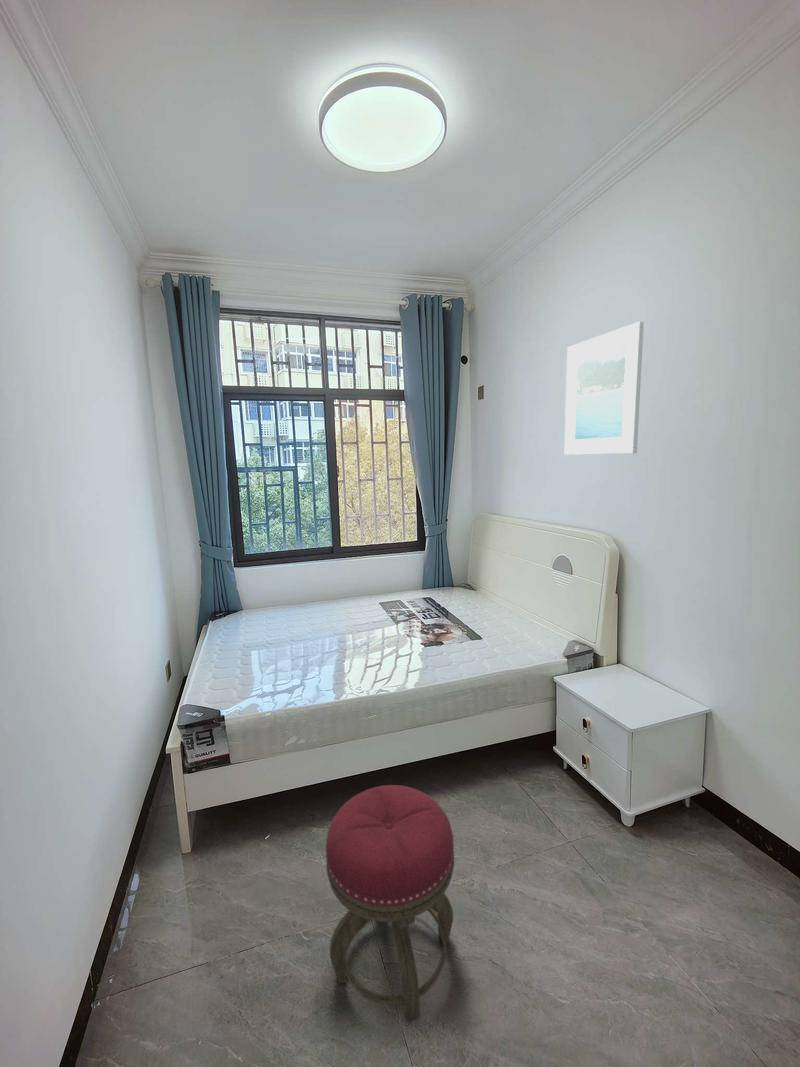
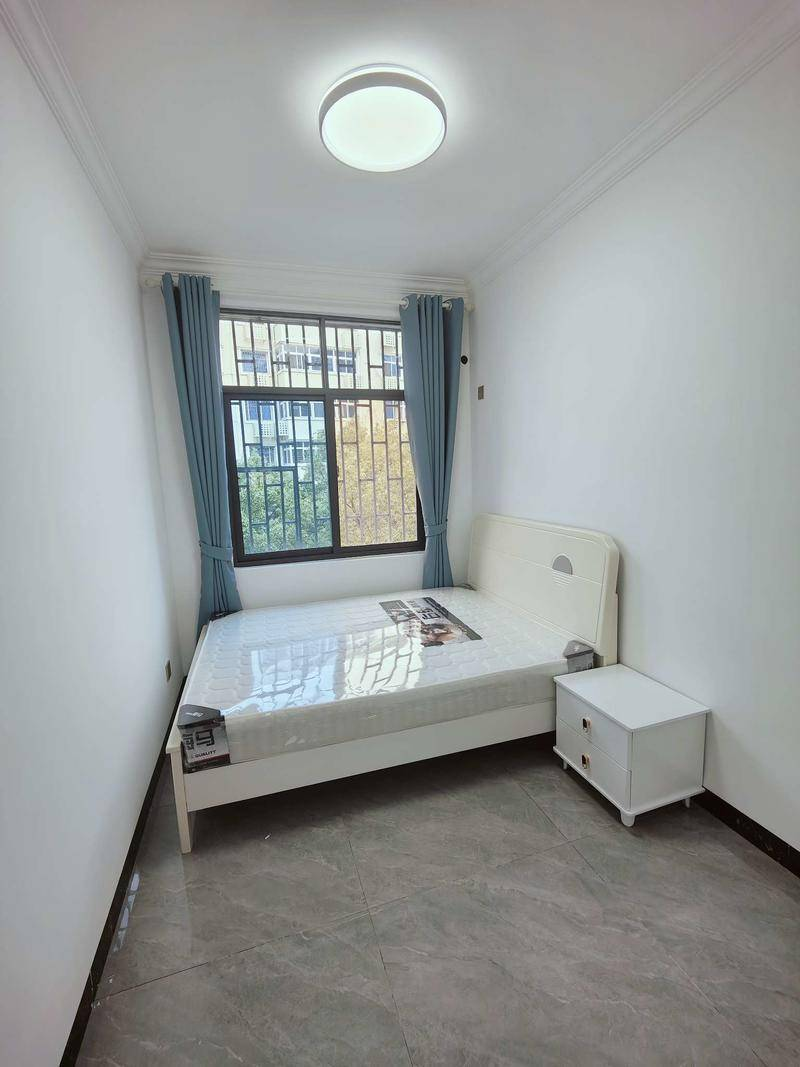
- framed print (599, 396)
- stool (391, 890)
